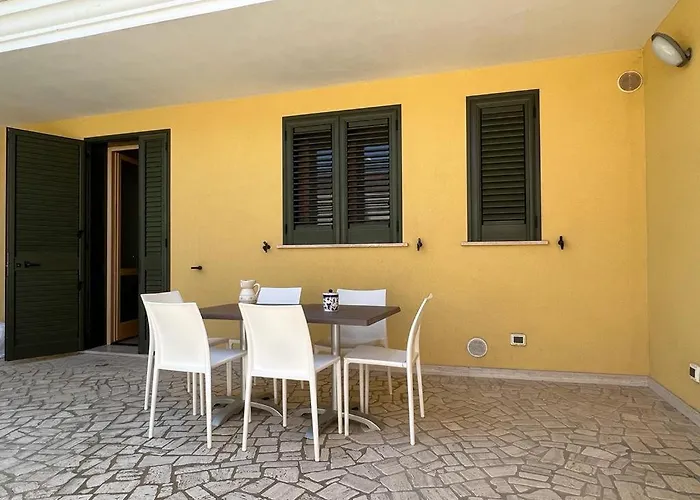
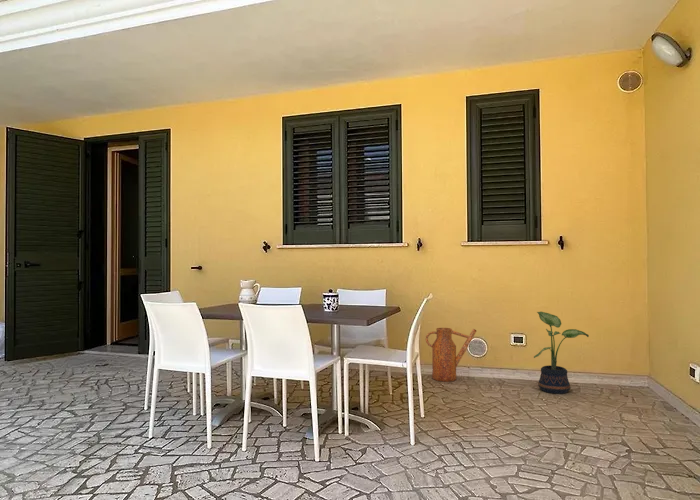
+ potted plant (557, 351)
+ watering can (450, 353)
